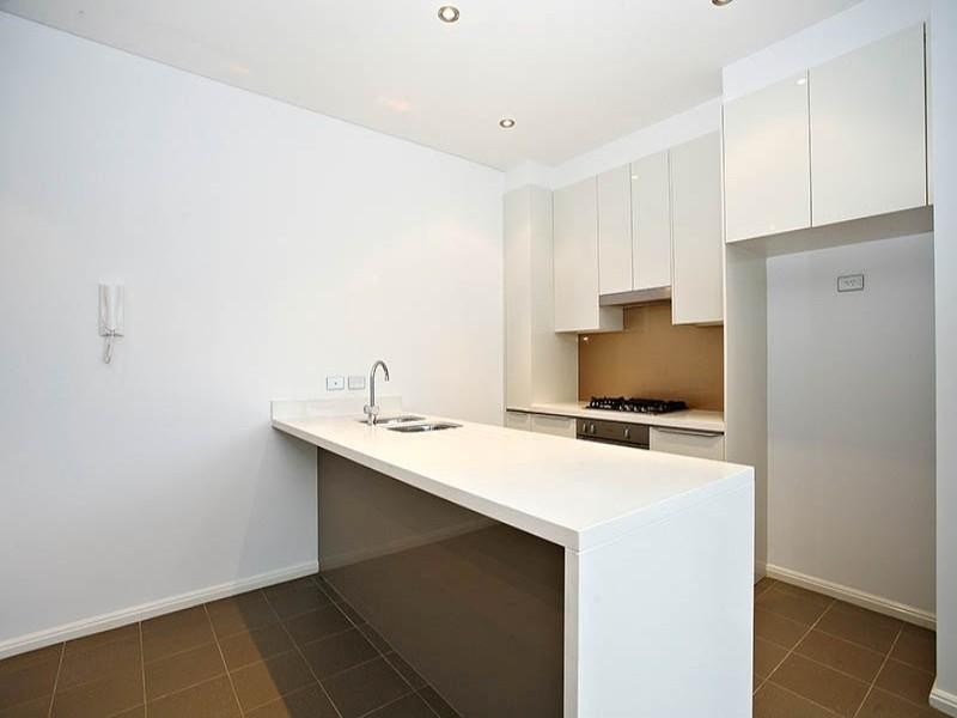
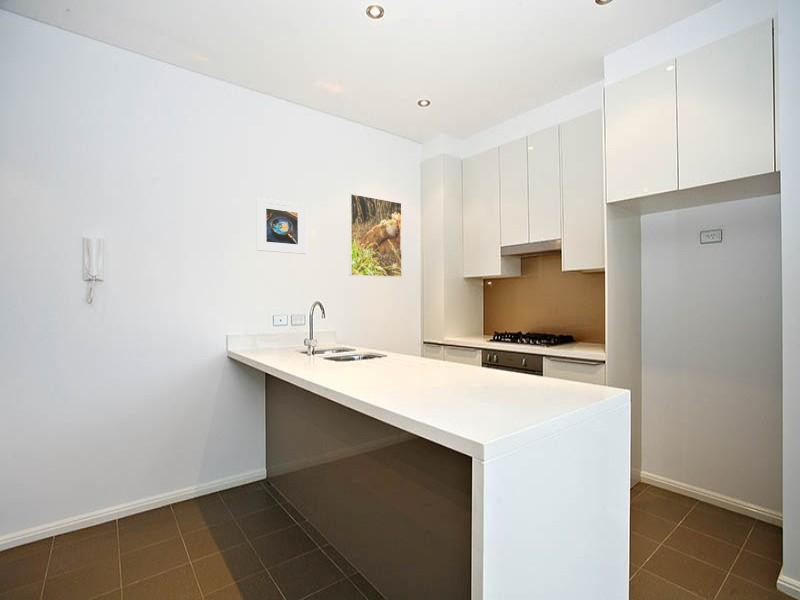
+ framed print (282, 226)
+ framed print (376, 237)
